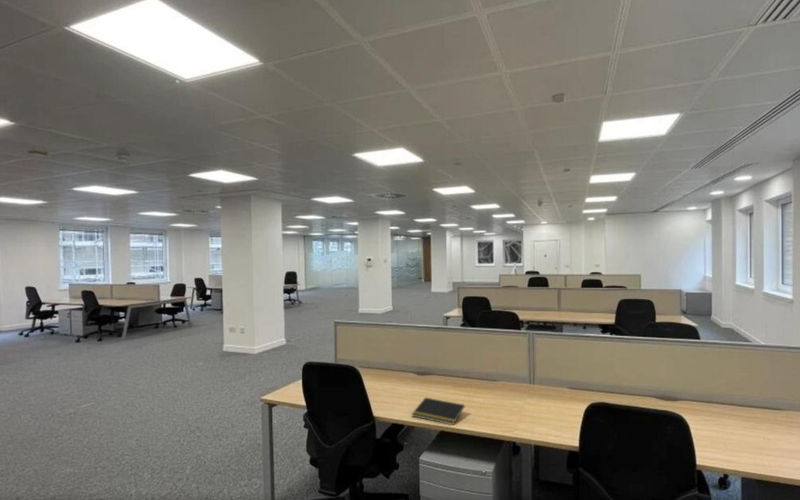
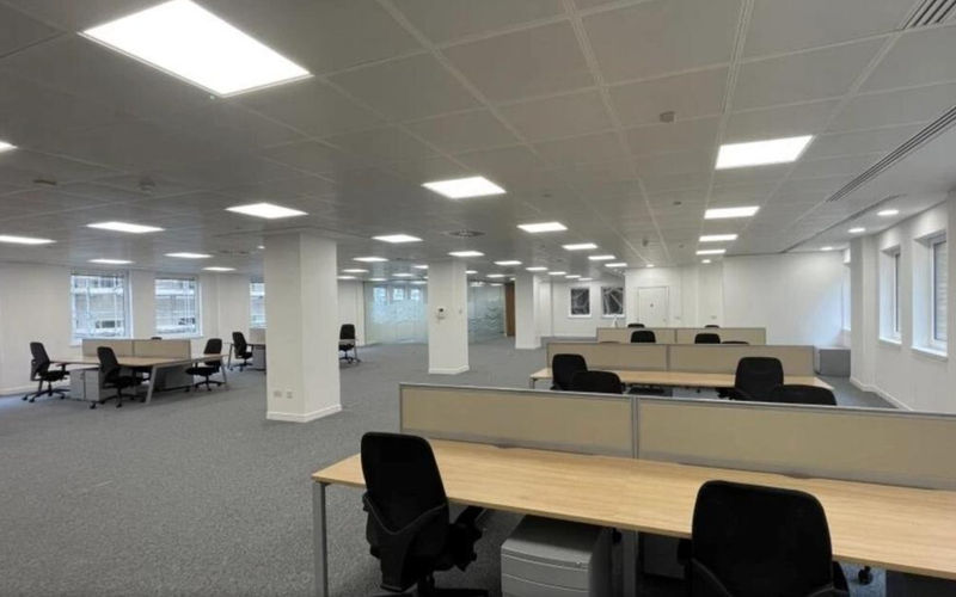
- notepad (438, 410)
